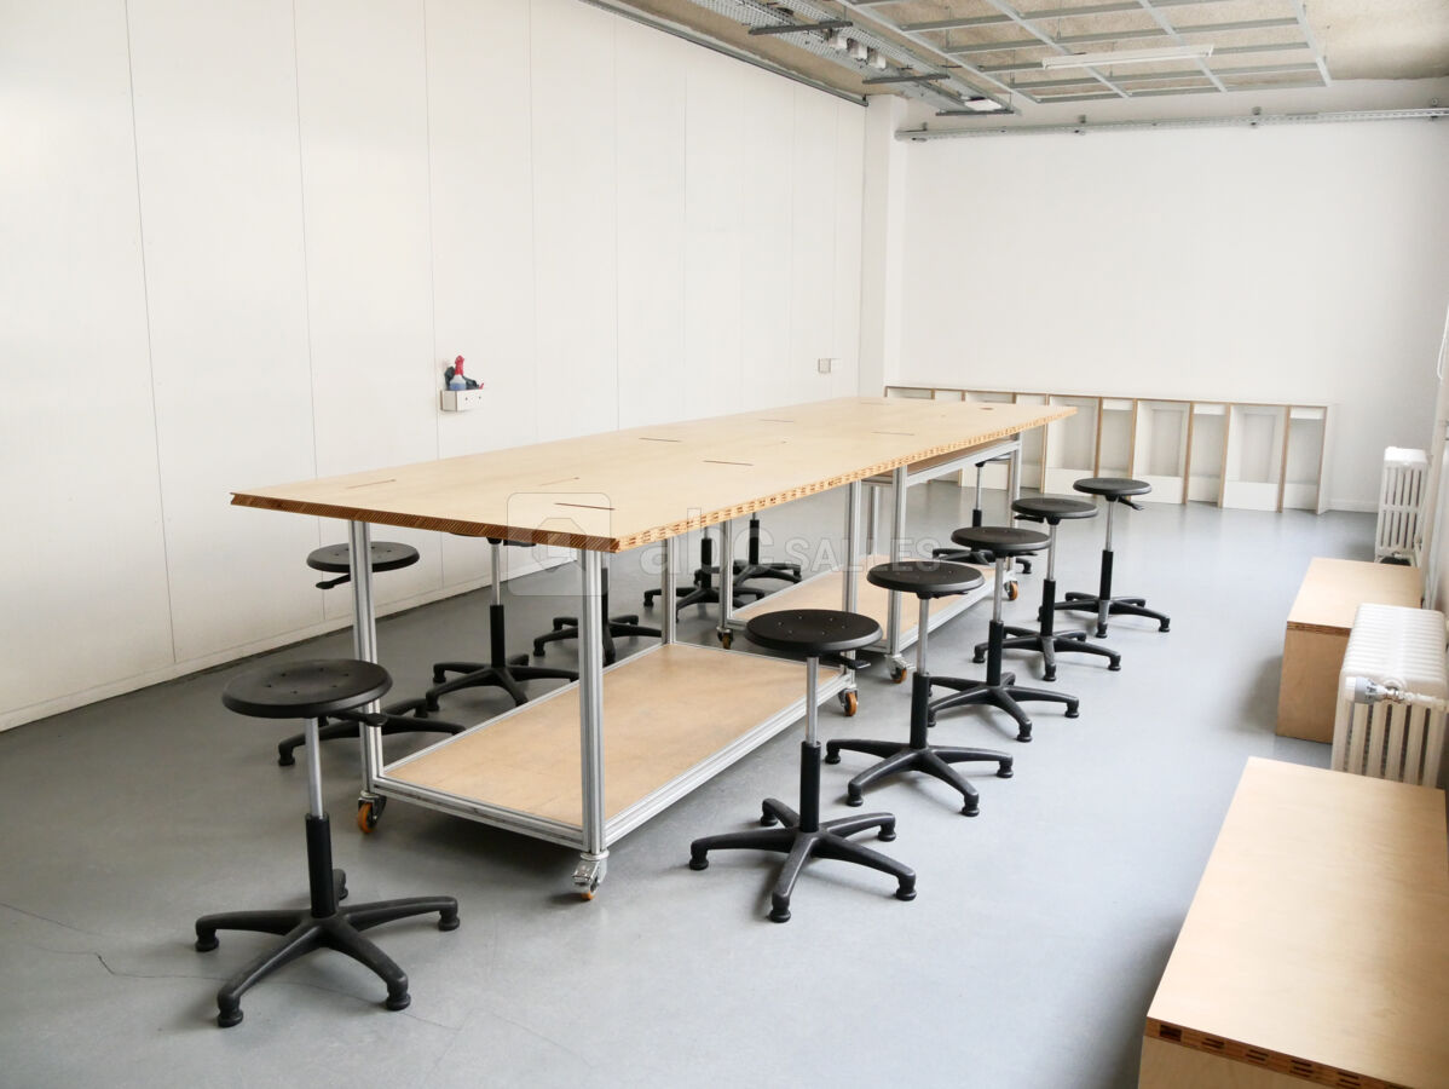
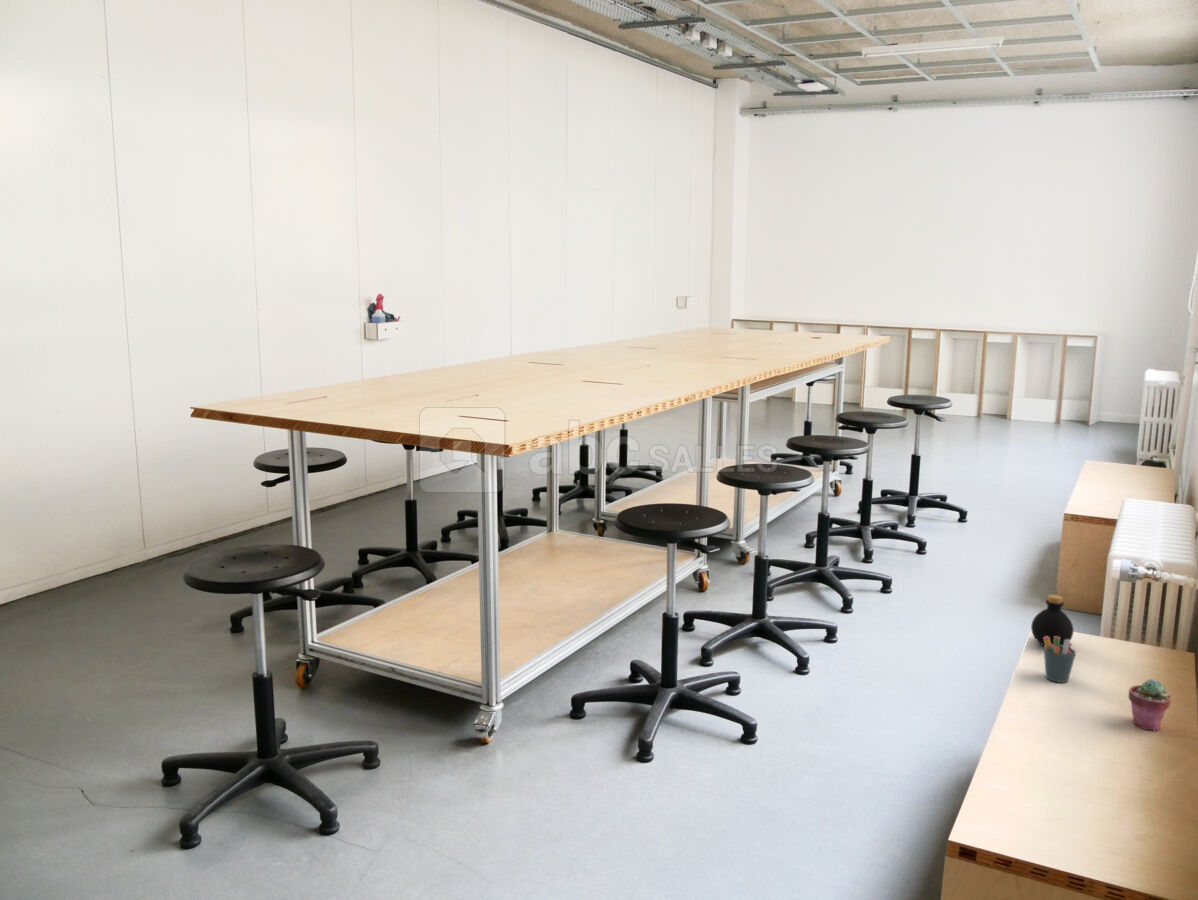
+ bottle (1052, 621)
+ pen holder (1058, 656)
+ potted succulent (1149, 702)
